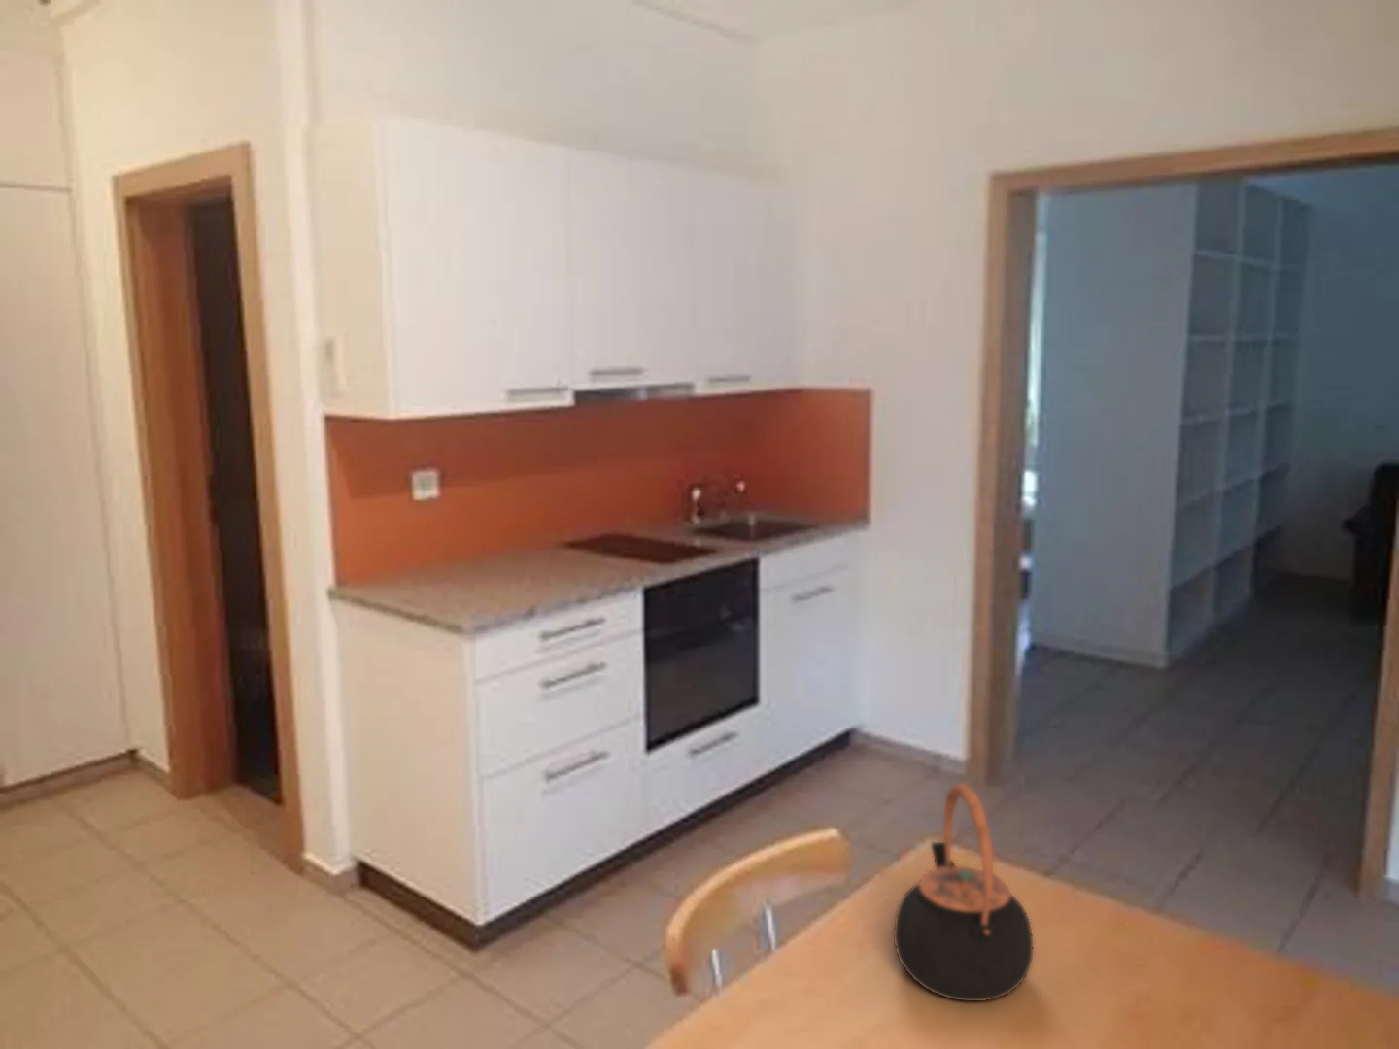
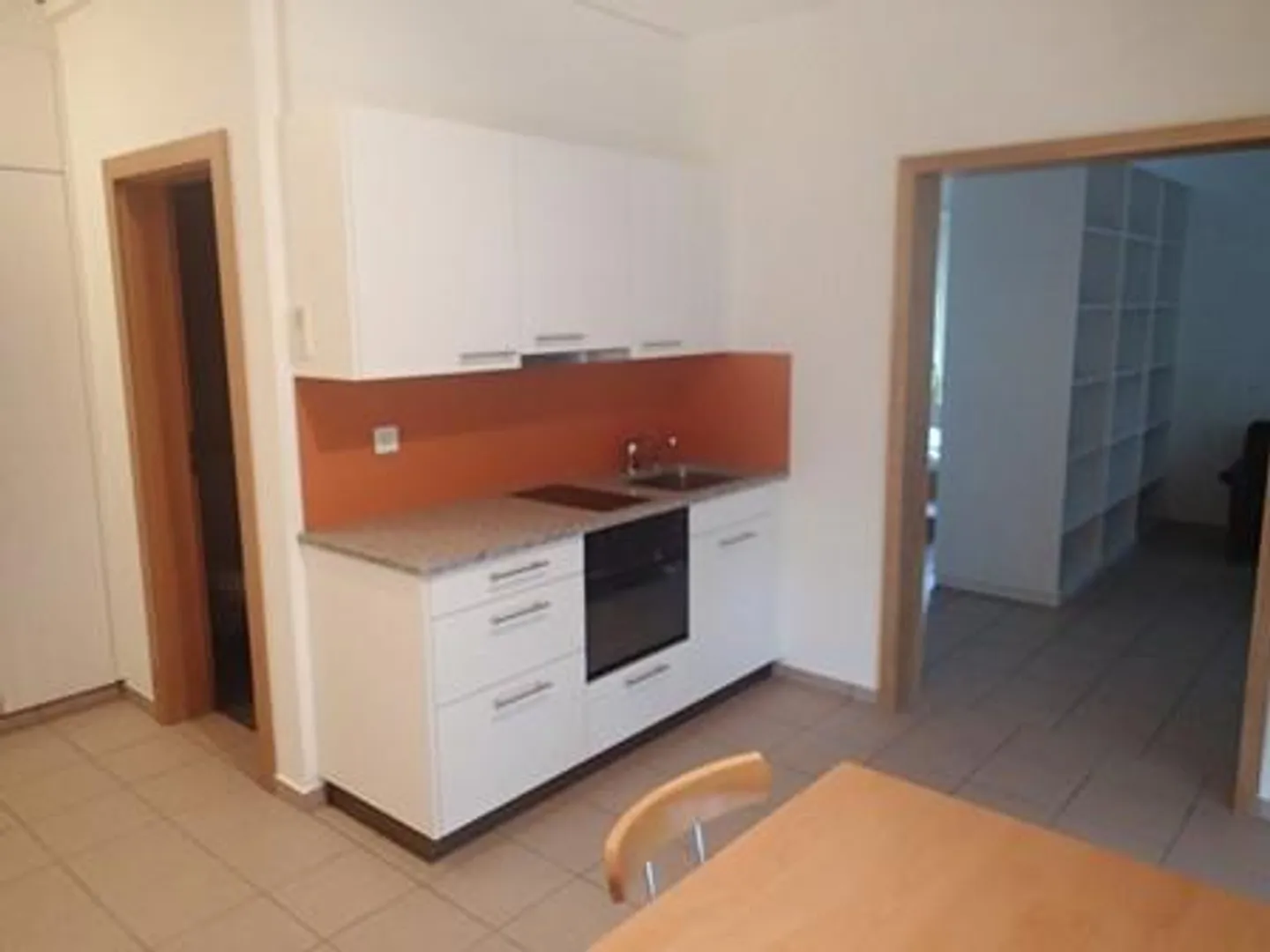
- teapot (959, 874)
